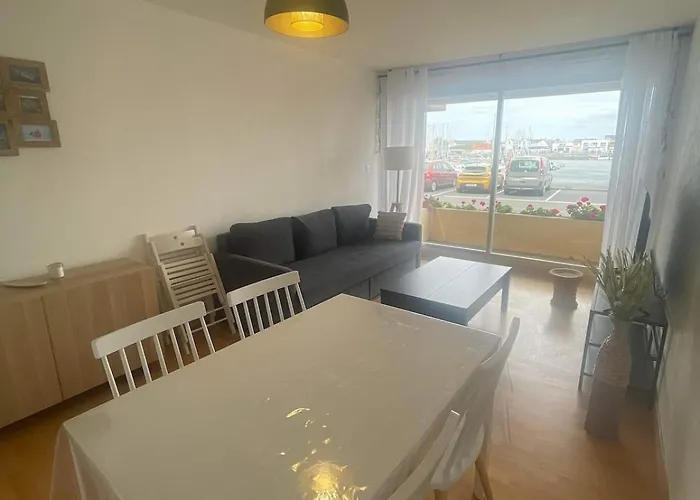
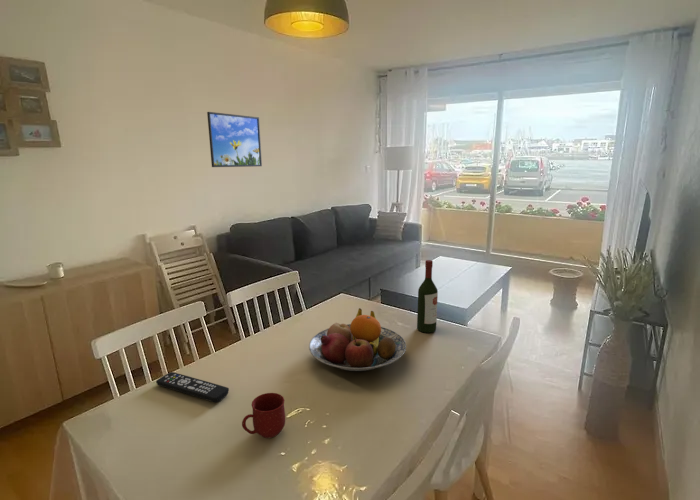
+ mug (263, 419)
+ fruit bowl (357, 339)
+ wine bottle (427, 295)
+ remote control (192, 386)
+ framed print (236, 141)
